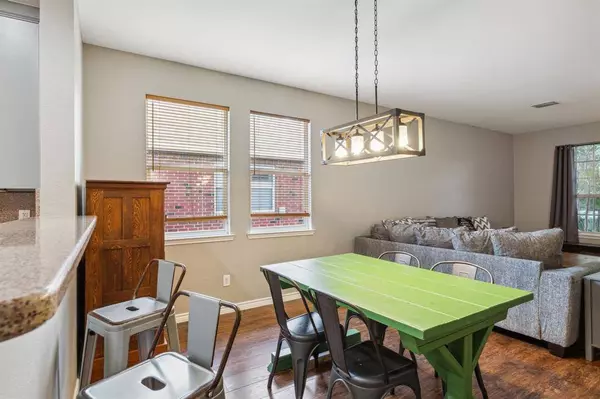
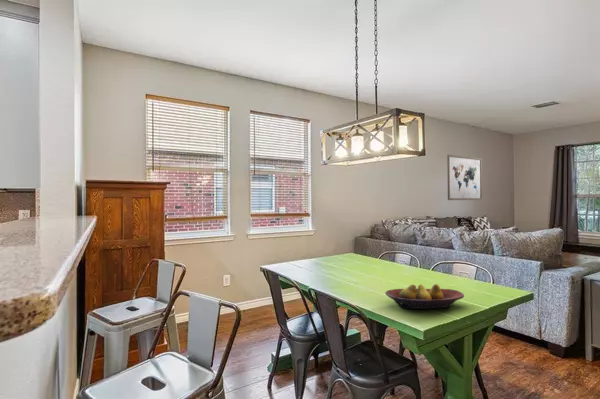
+ fruit bowl (424, 294)
+ wall art (465, 178)
